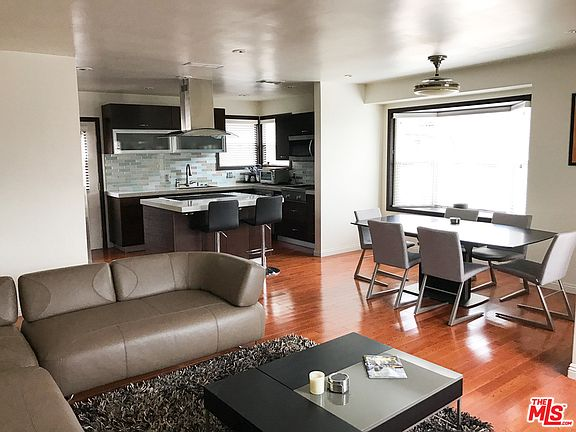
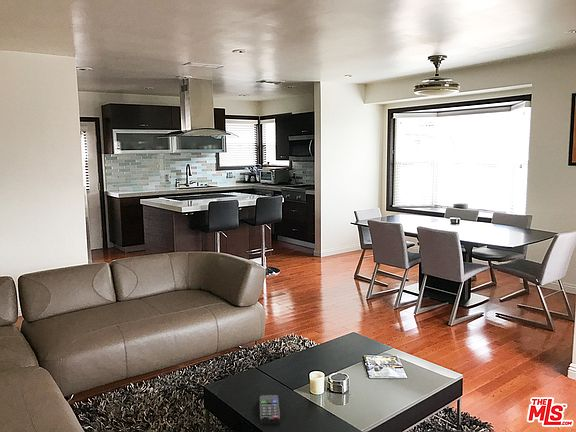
+ remote control (269, 408)
